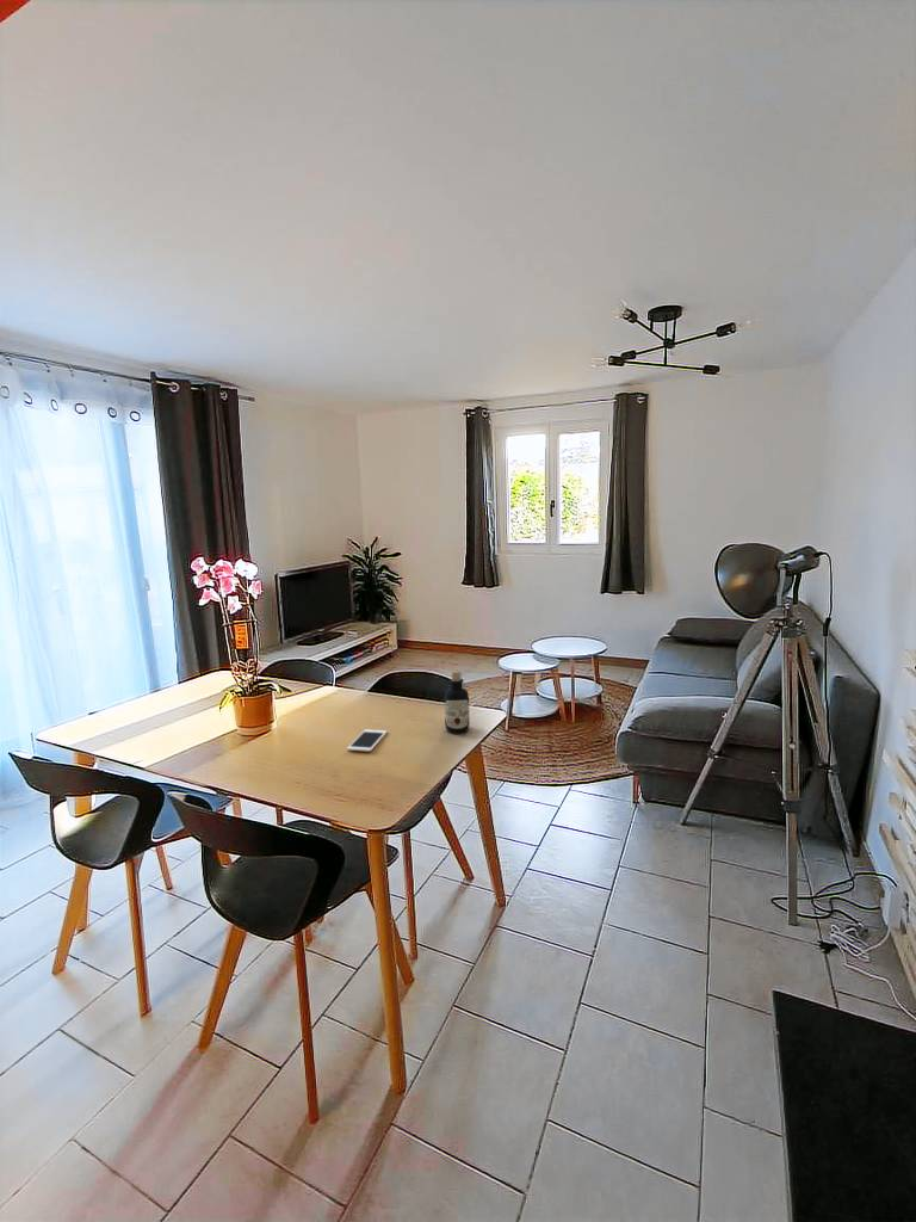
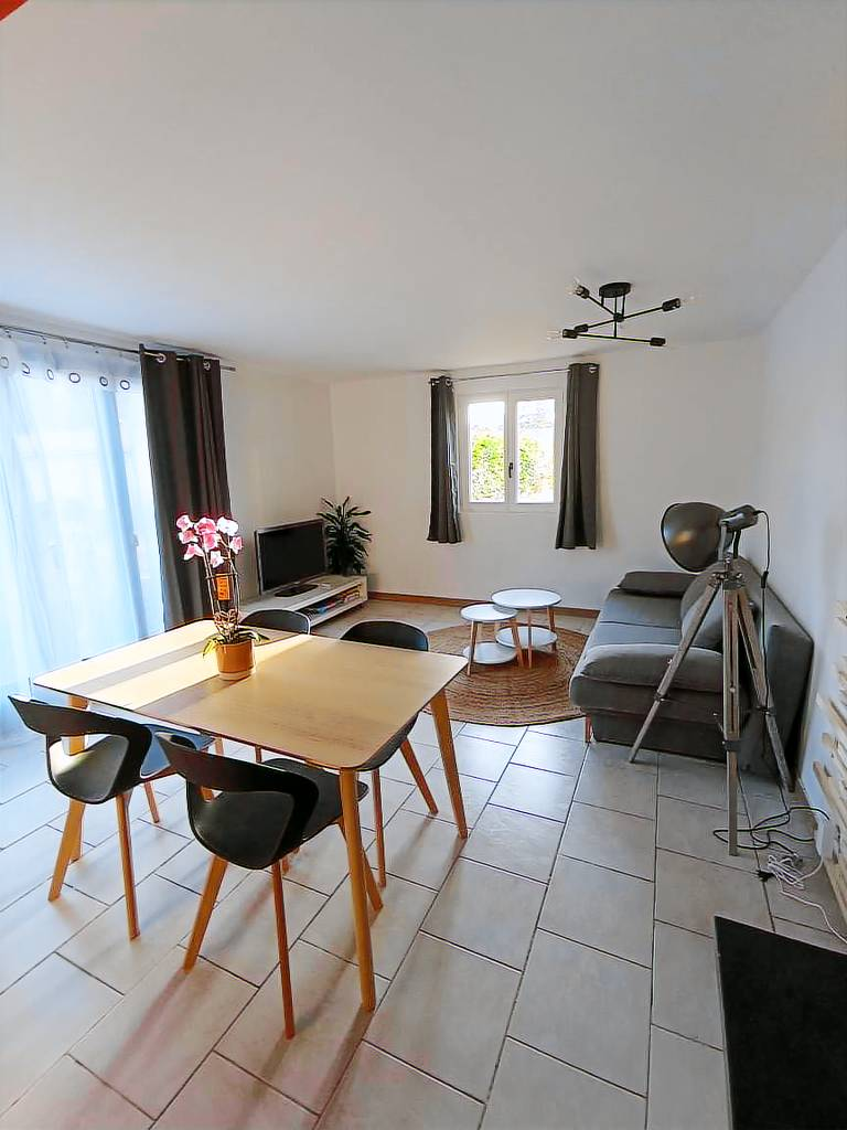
- bottle (456, 701)
- cell phone (367, 740)
